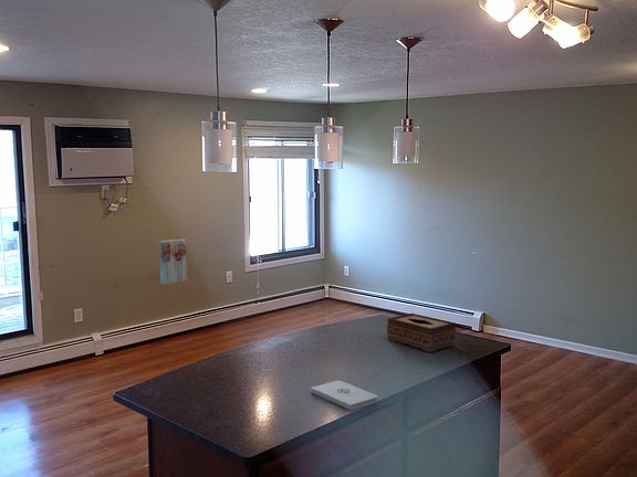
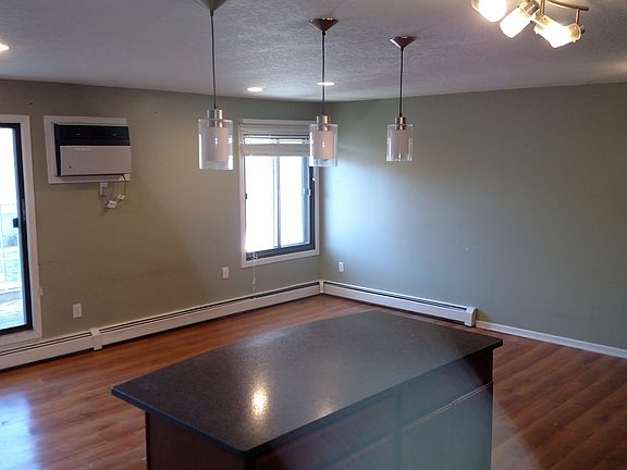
- tissue box (420, 331)
- notepad (344, 394)
- wall art (173, 261)
